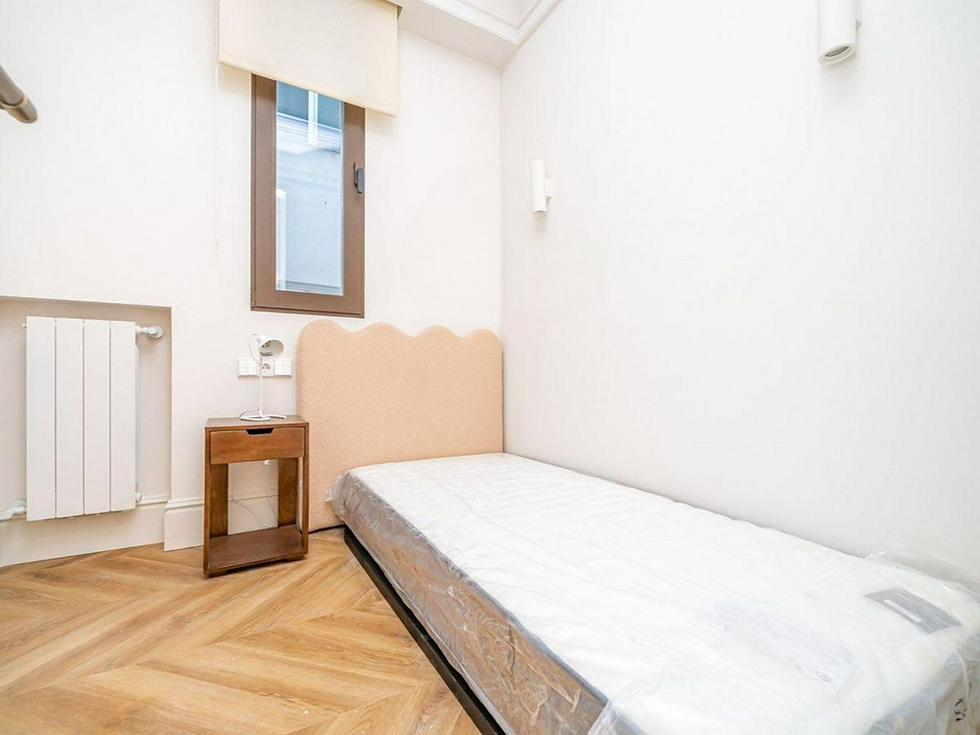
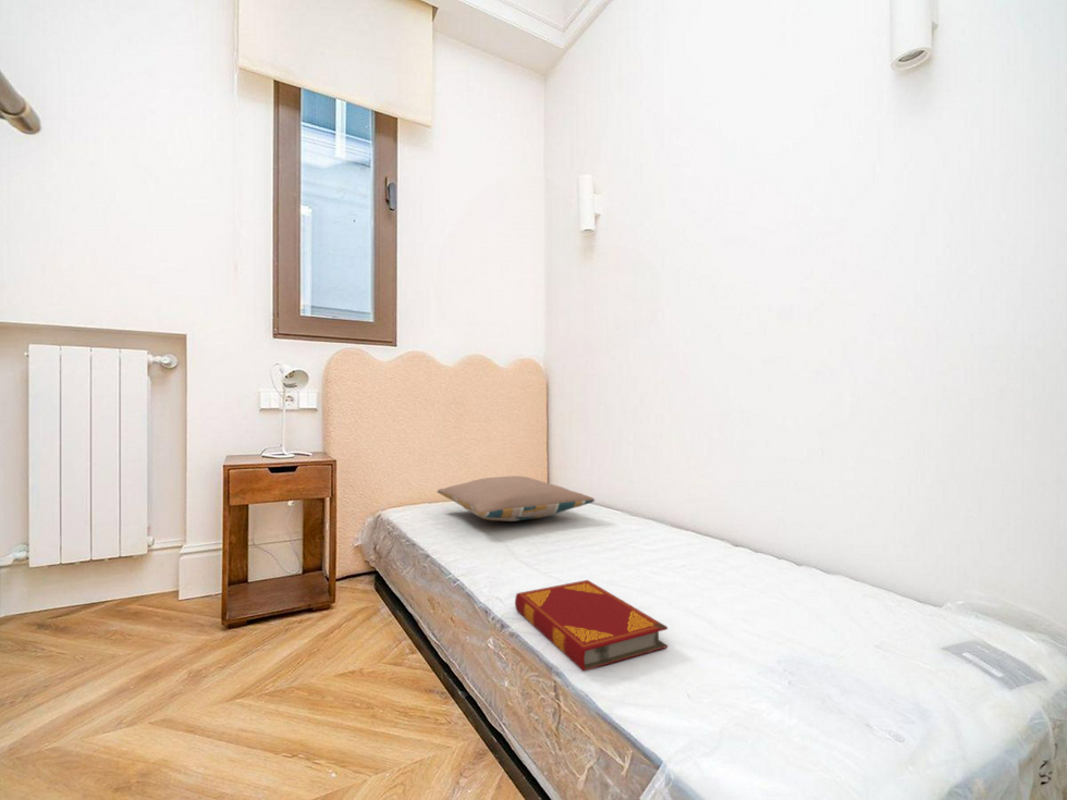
+ pillow (512, 497)
+ hardback book (585, 618)
